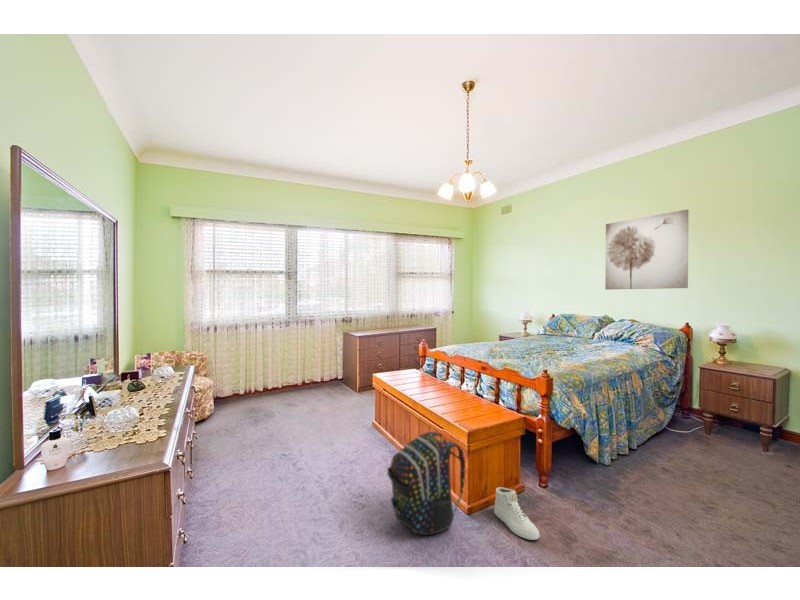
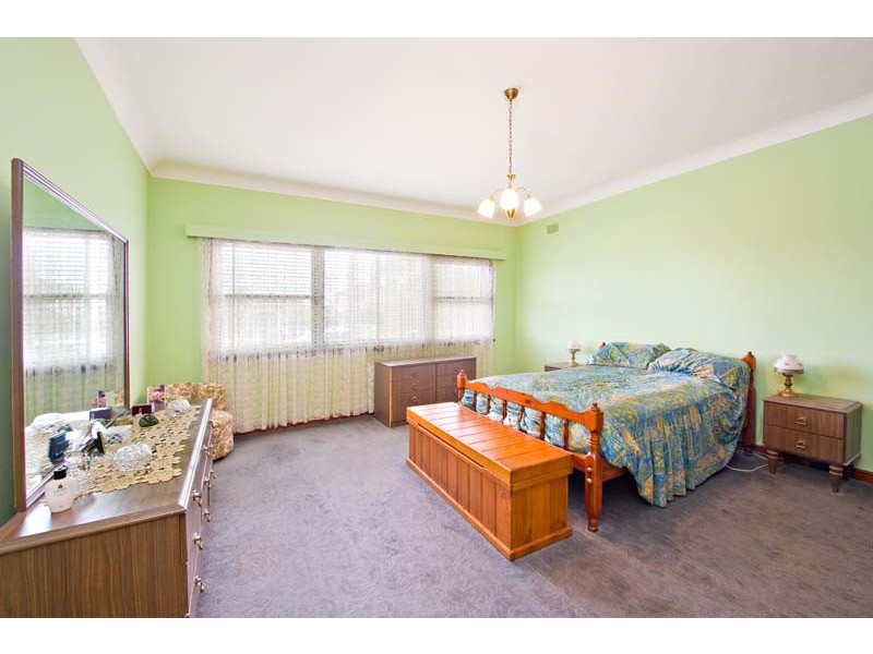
- wall art (643, 253)
- sneaker (514, 510)
- backpack (426, 480)
